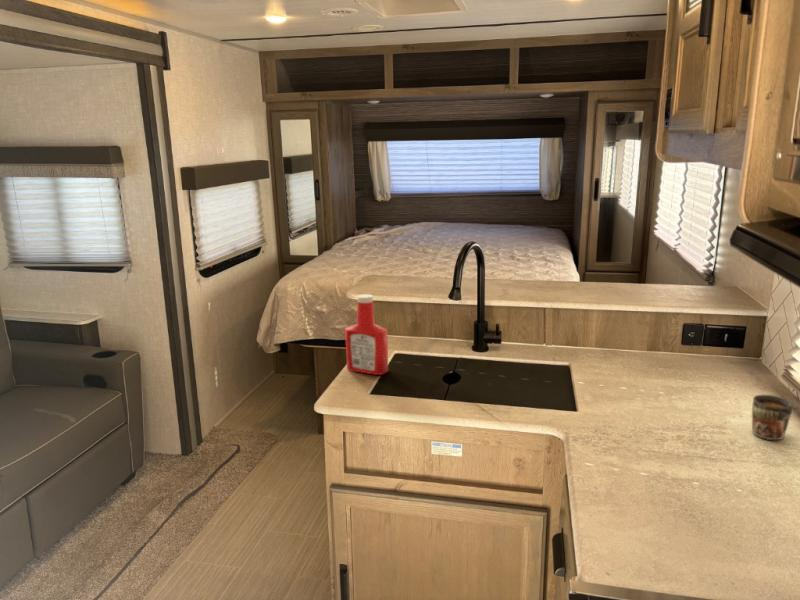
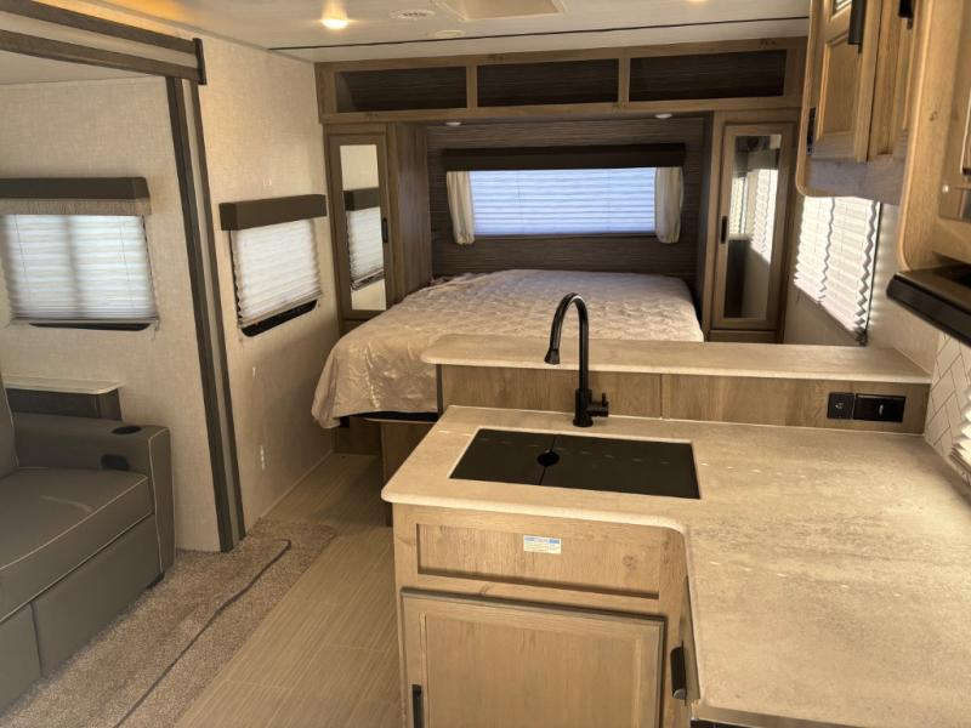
- mug (774, 416)
- soap bottle (366, 333)
